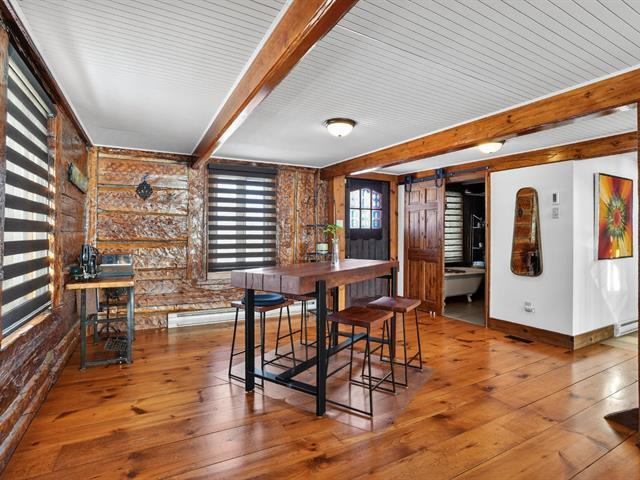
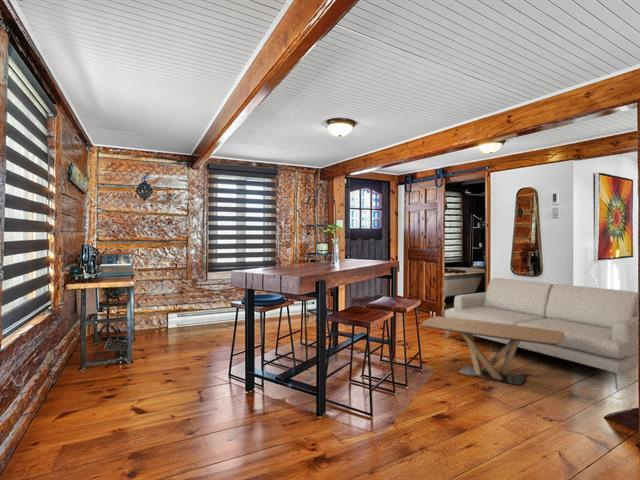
+ sofa (540, 318)
+ coffee table (484, 355)
